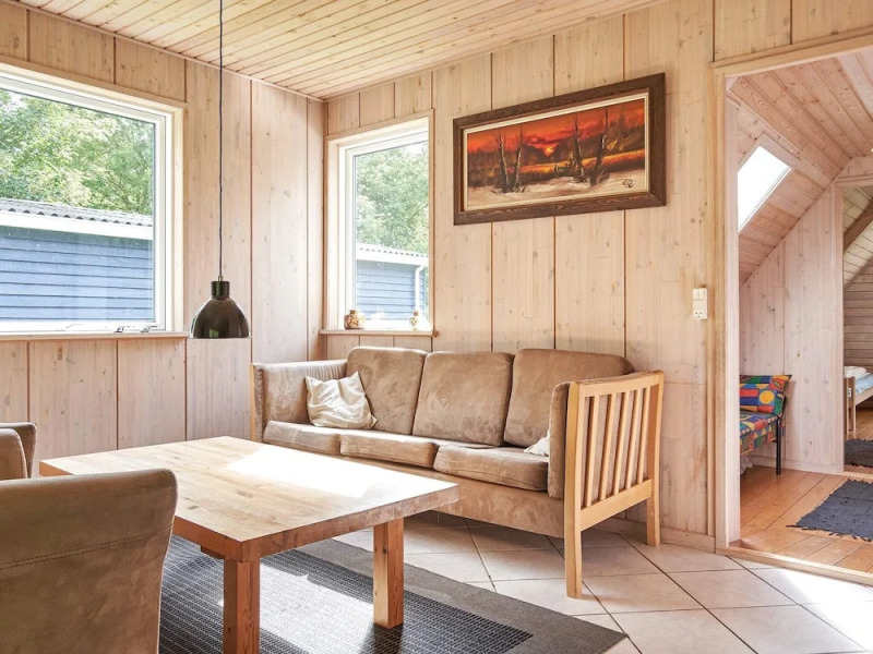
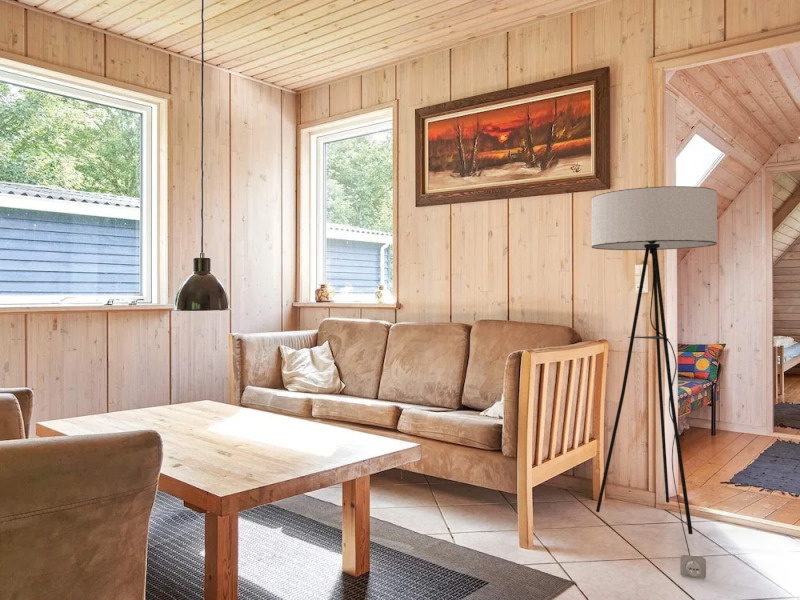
+ floor lamp (657, 363)
